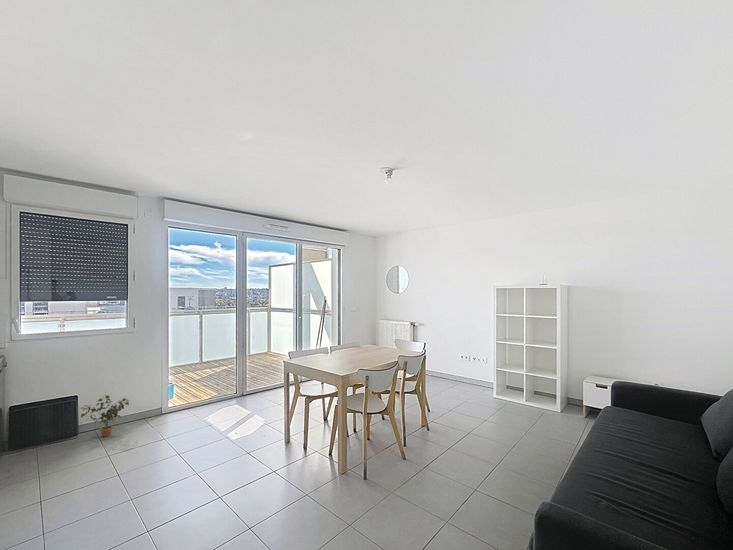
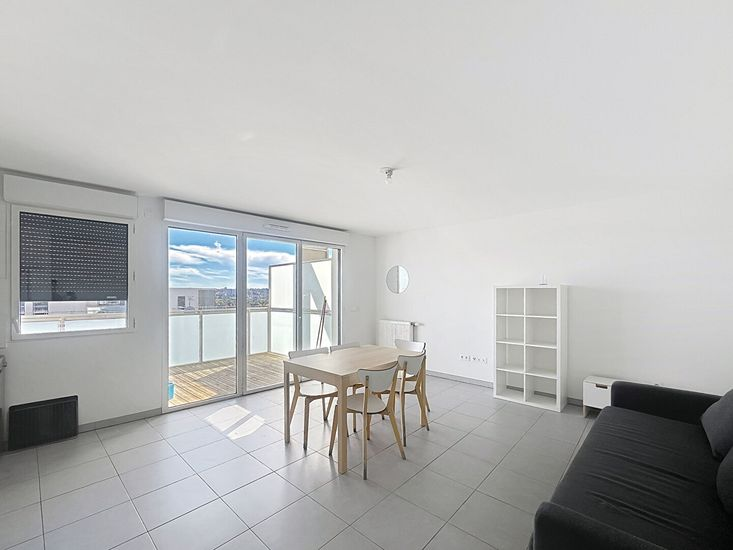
- potted plant (106, 416)
